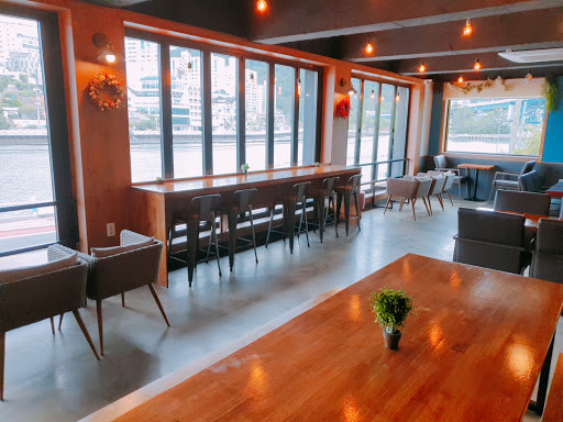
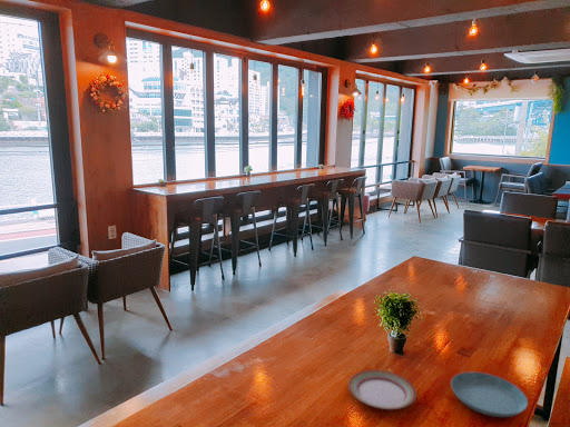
+ saucer (488, 395)
+ plate (381, 390)
